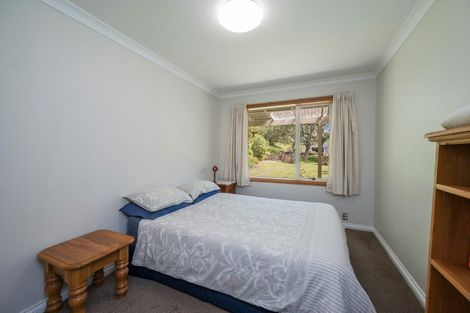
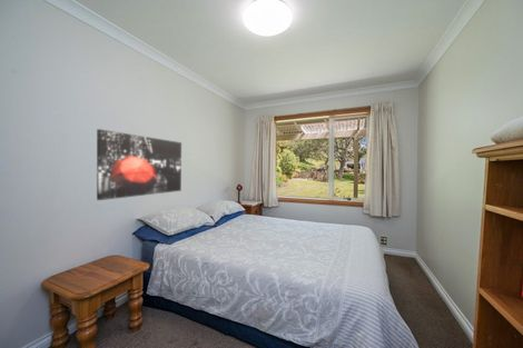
+ wall art (147, 166)
